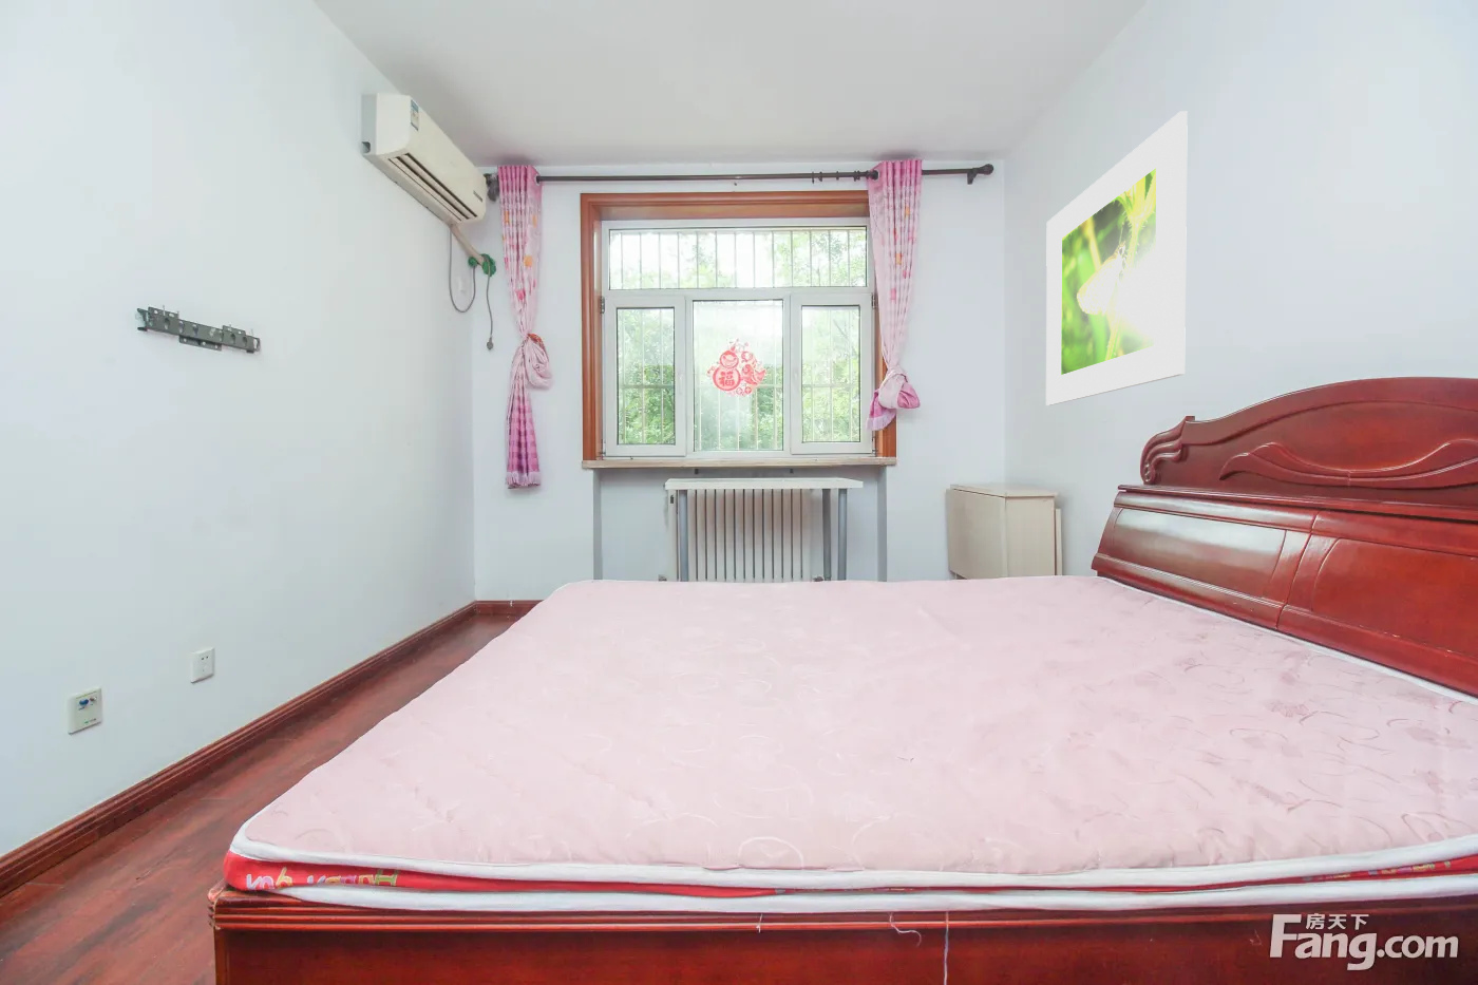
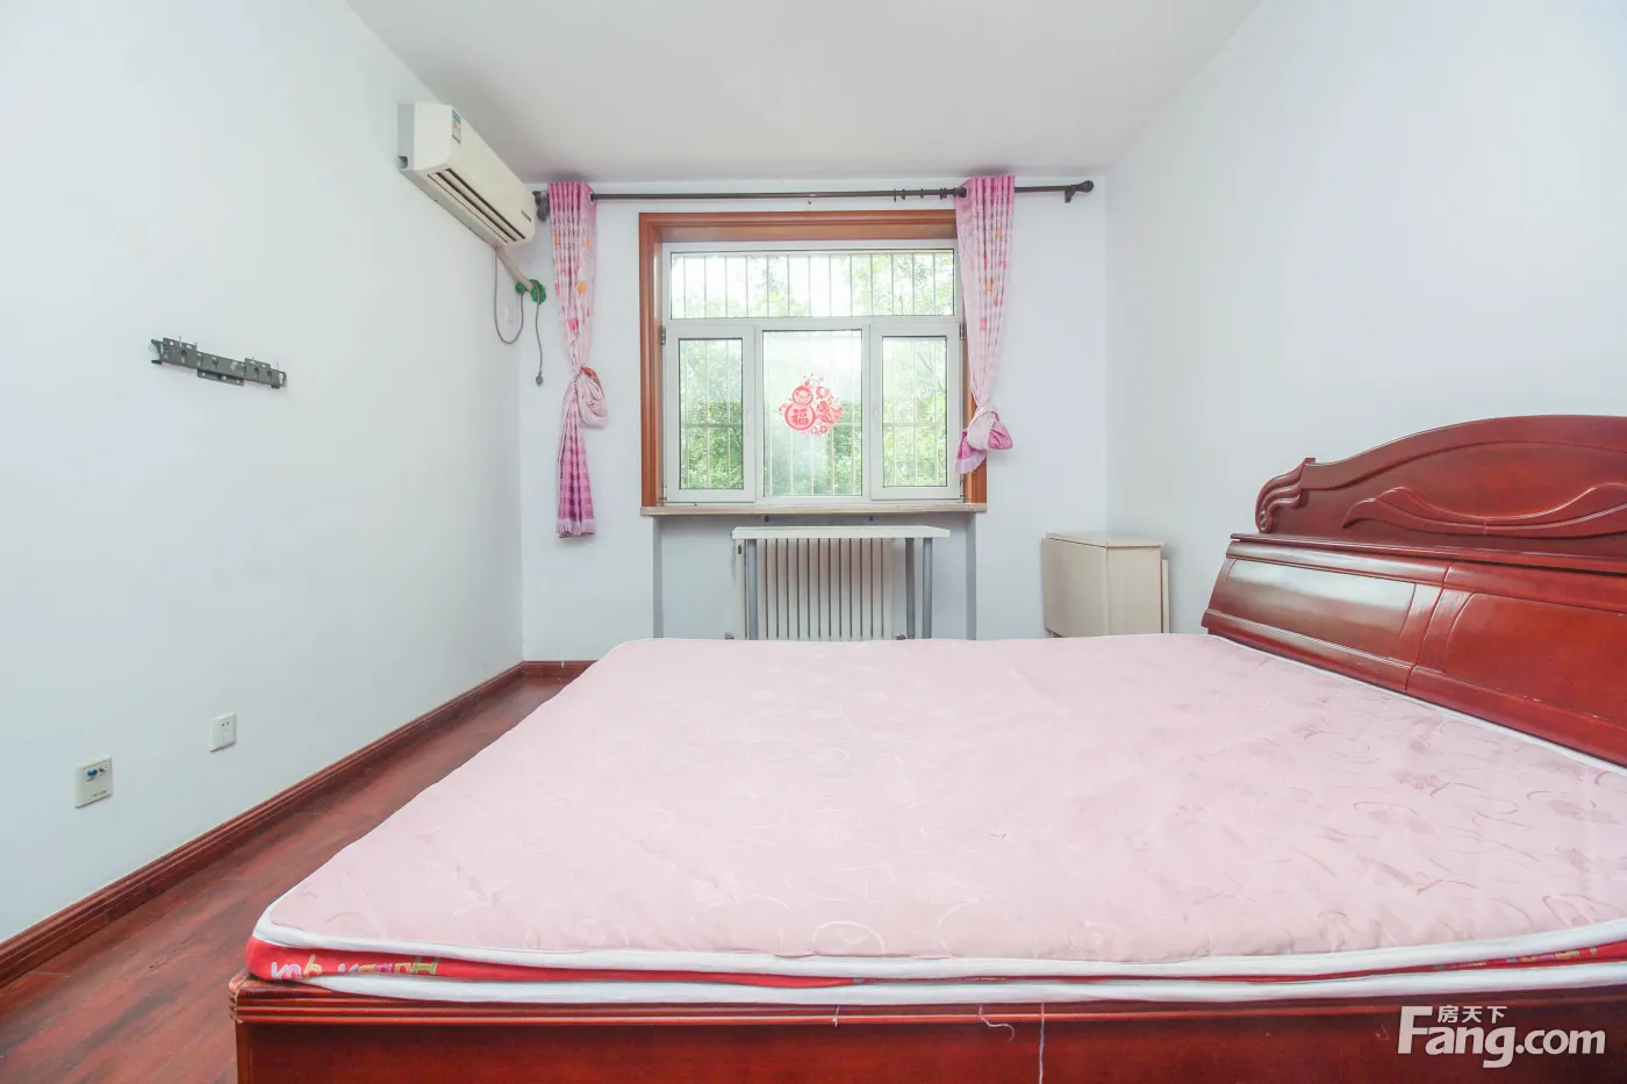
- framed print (1103, 284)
